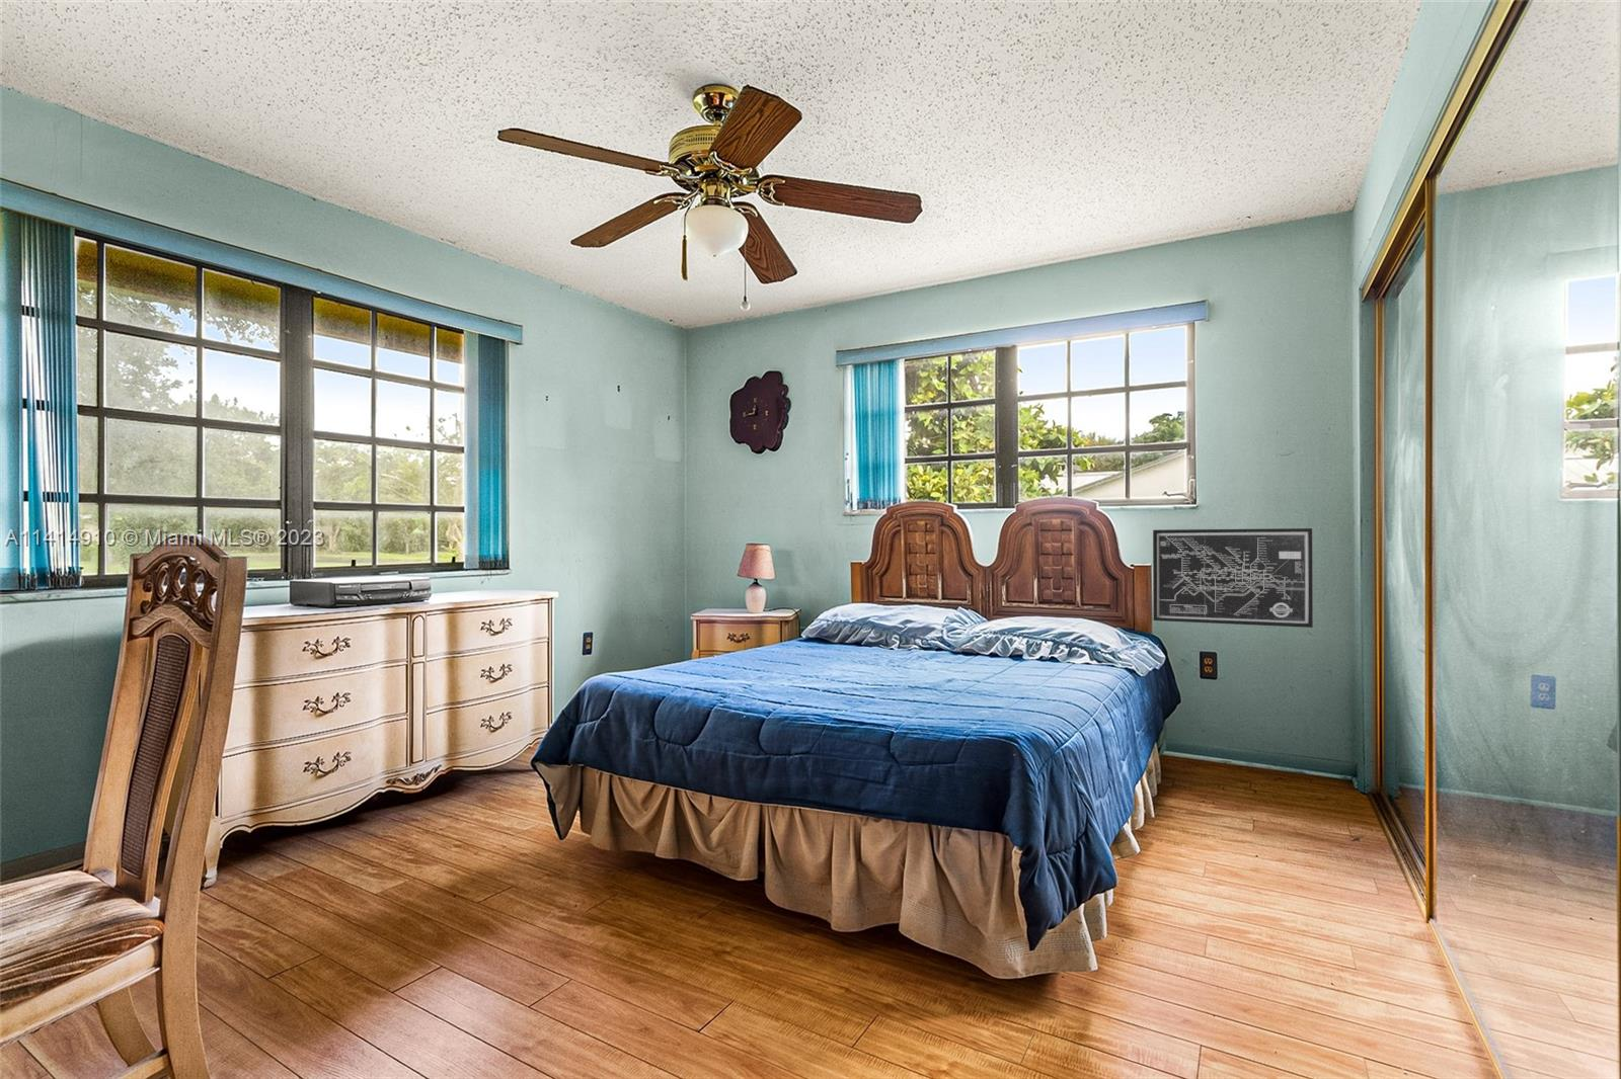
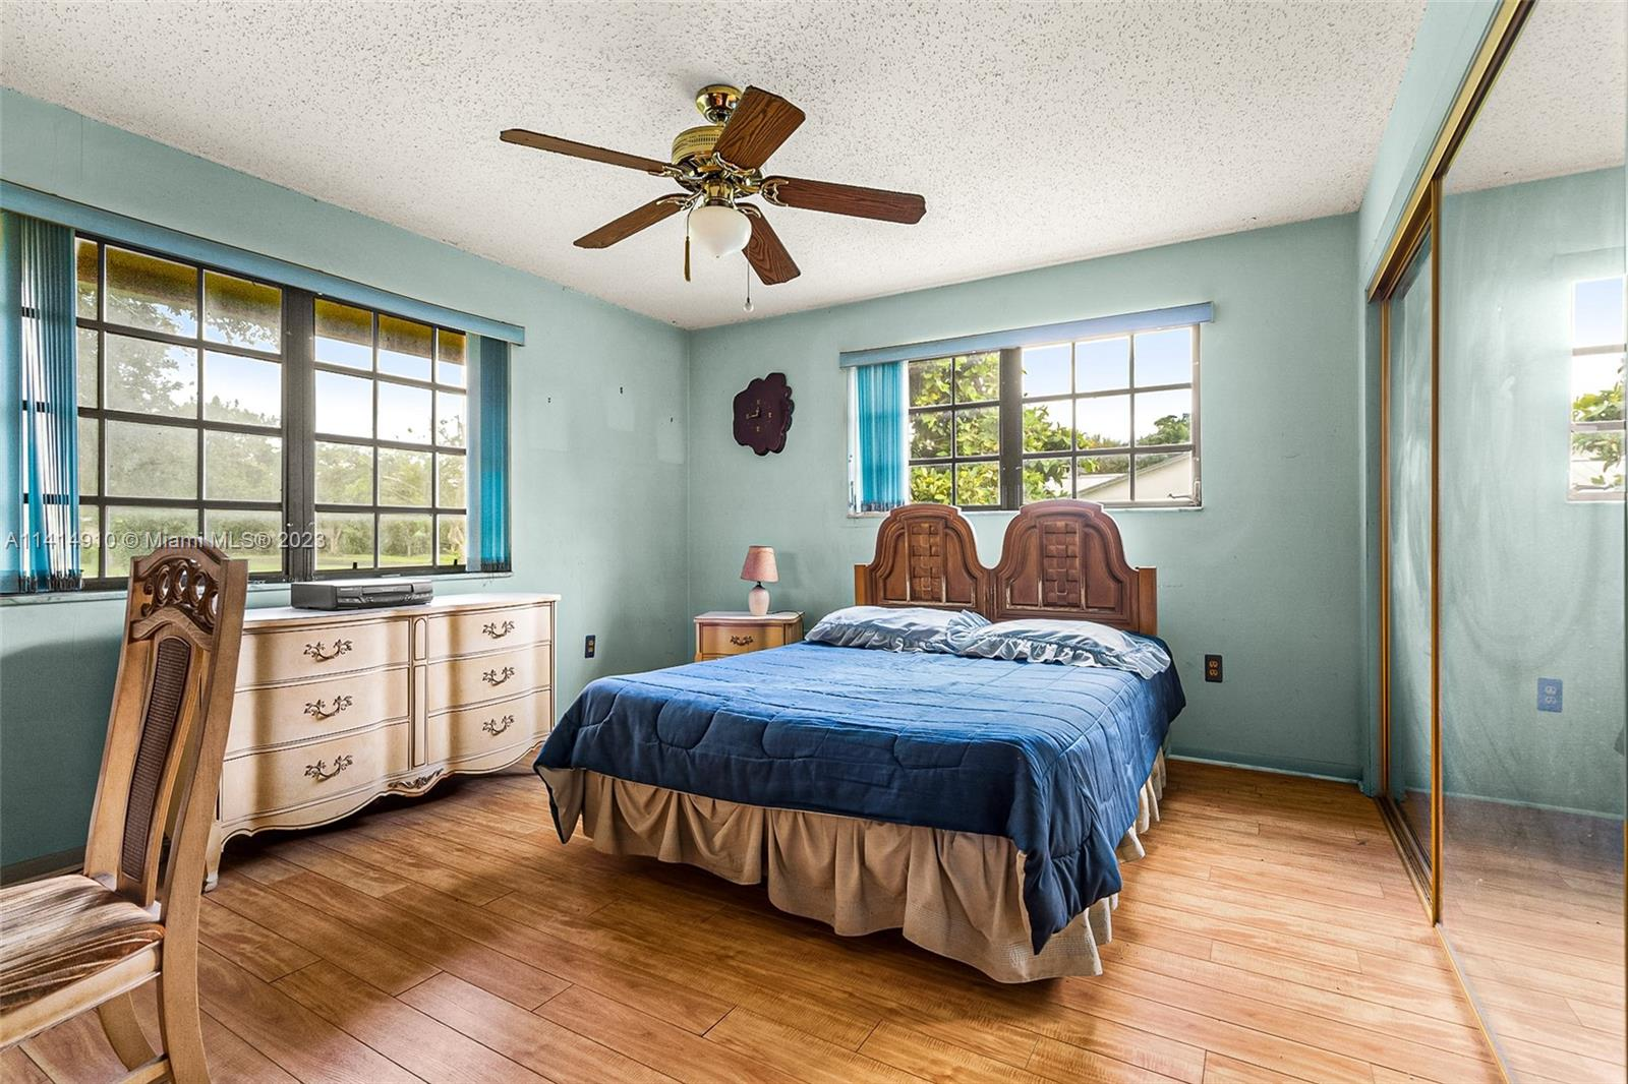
- wall art (1229, 576)
